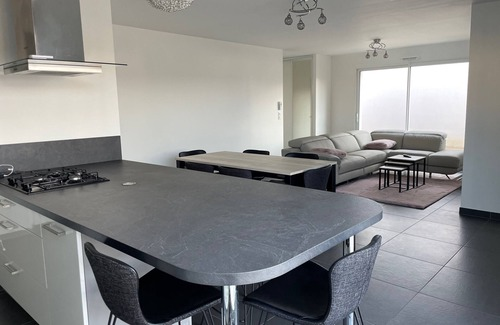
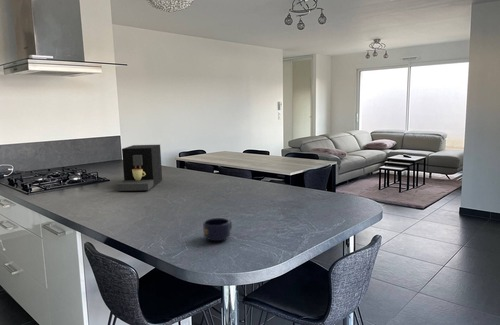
+ mug (219, 229)
+ coffee maker (140, 166)
